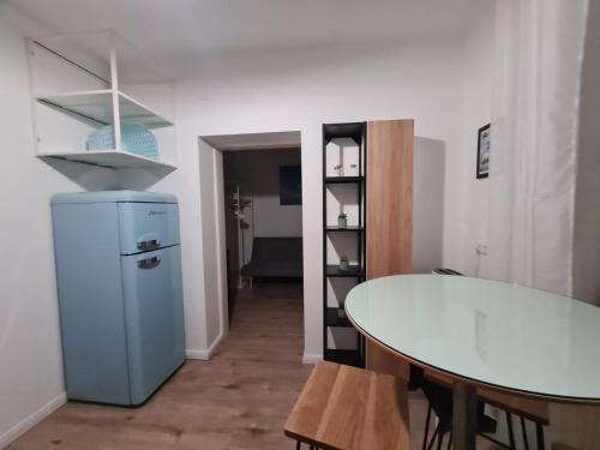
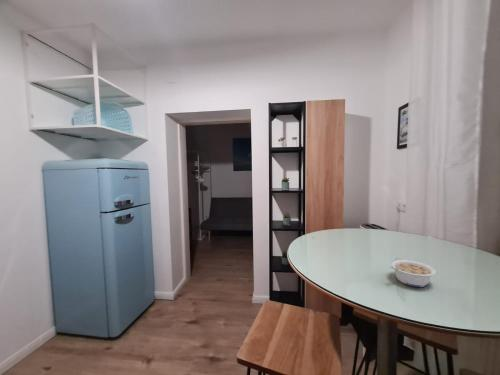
+ legume (411, 272)
